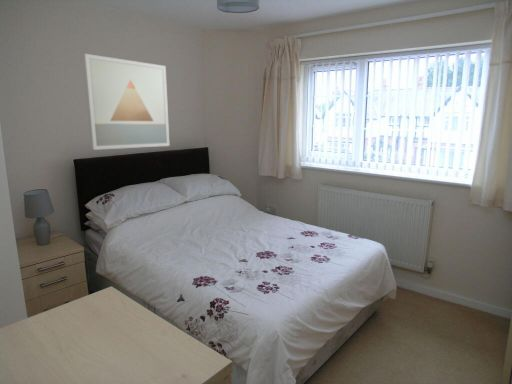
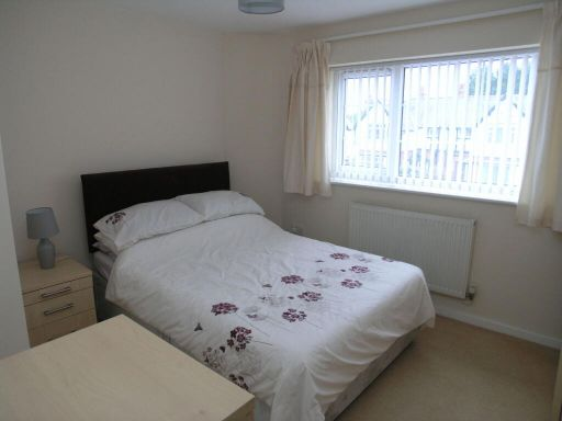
- wall art (130, 105)
